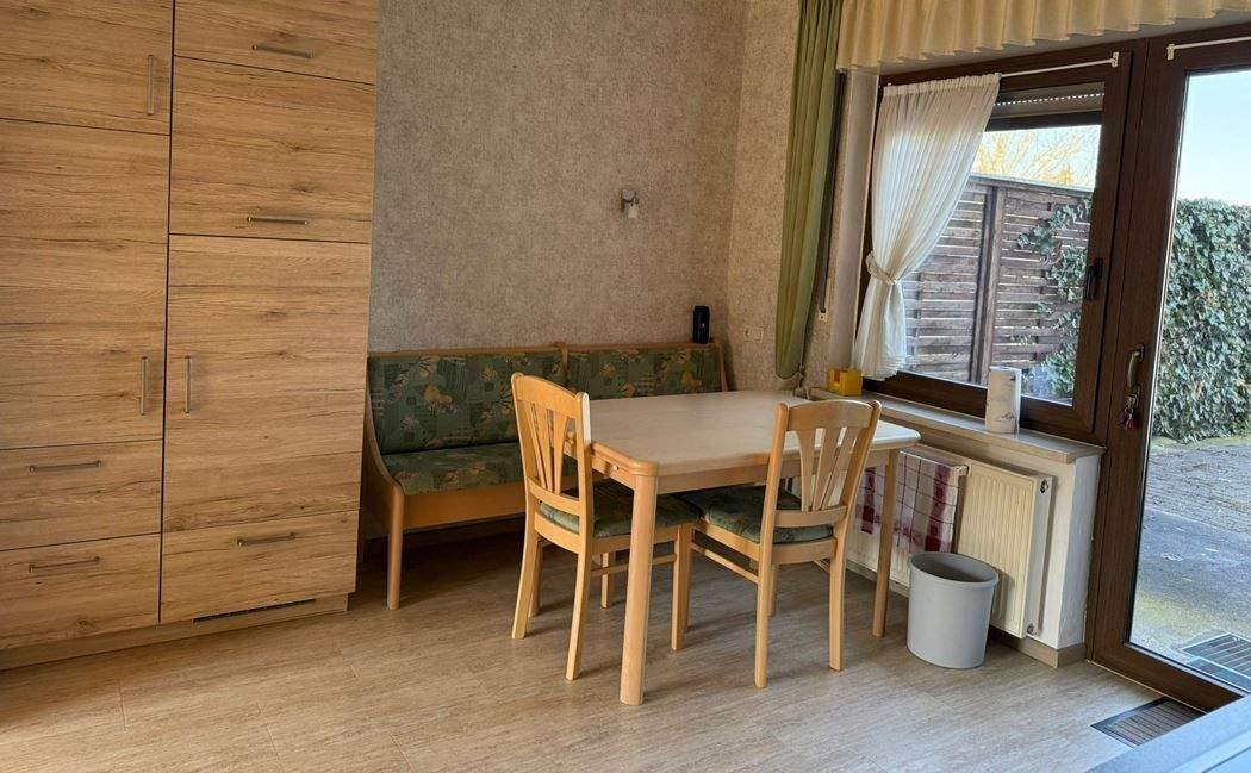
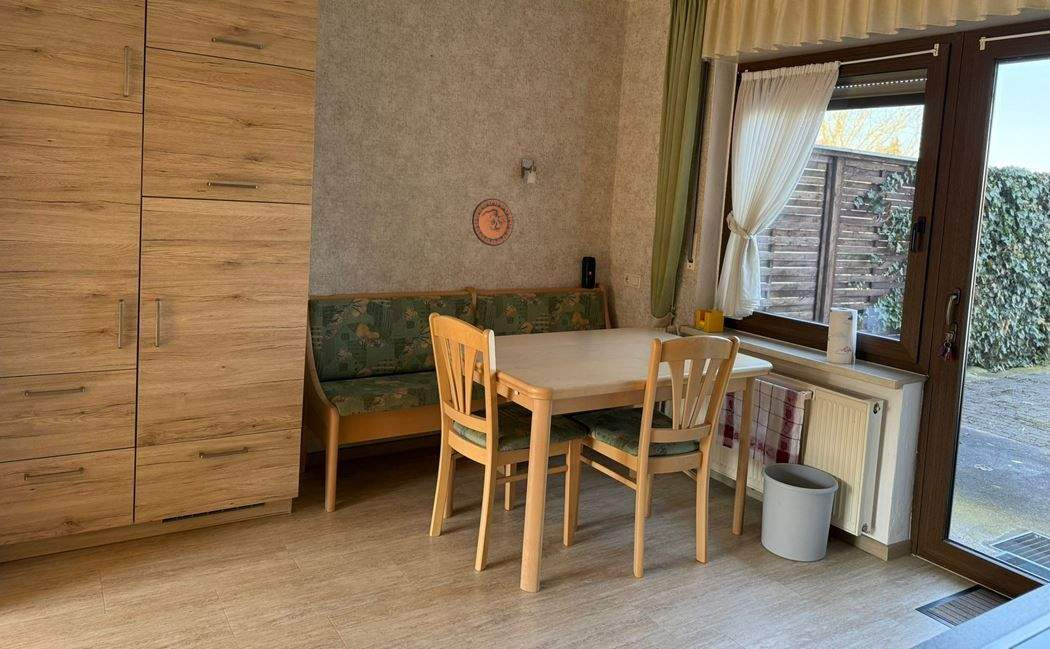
+ decorative plate (492, 222)
